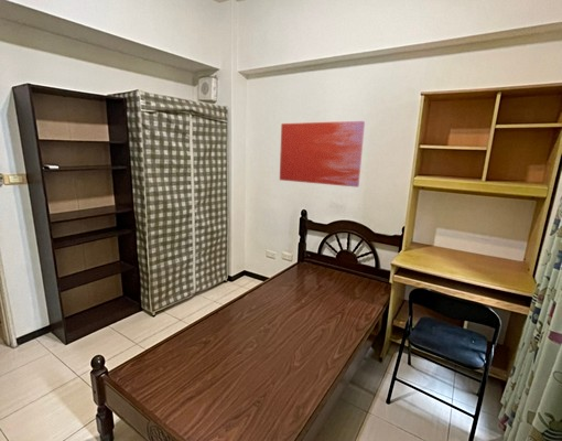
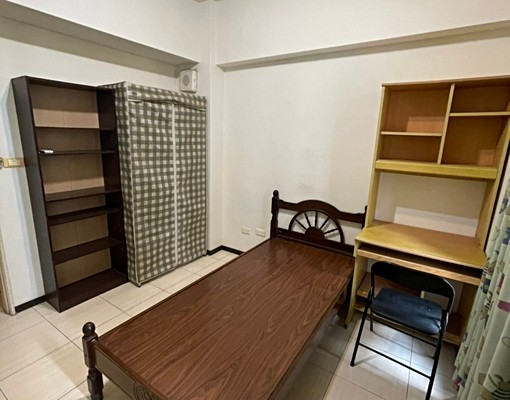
- wall art (317, 153)
